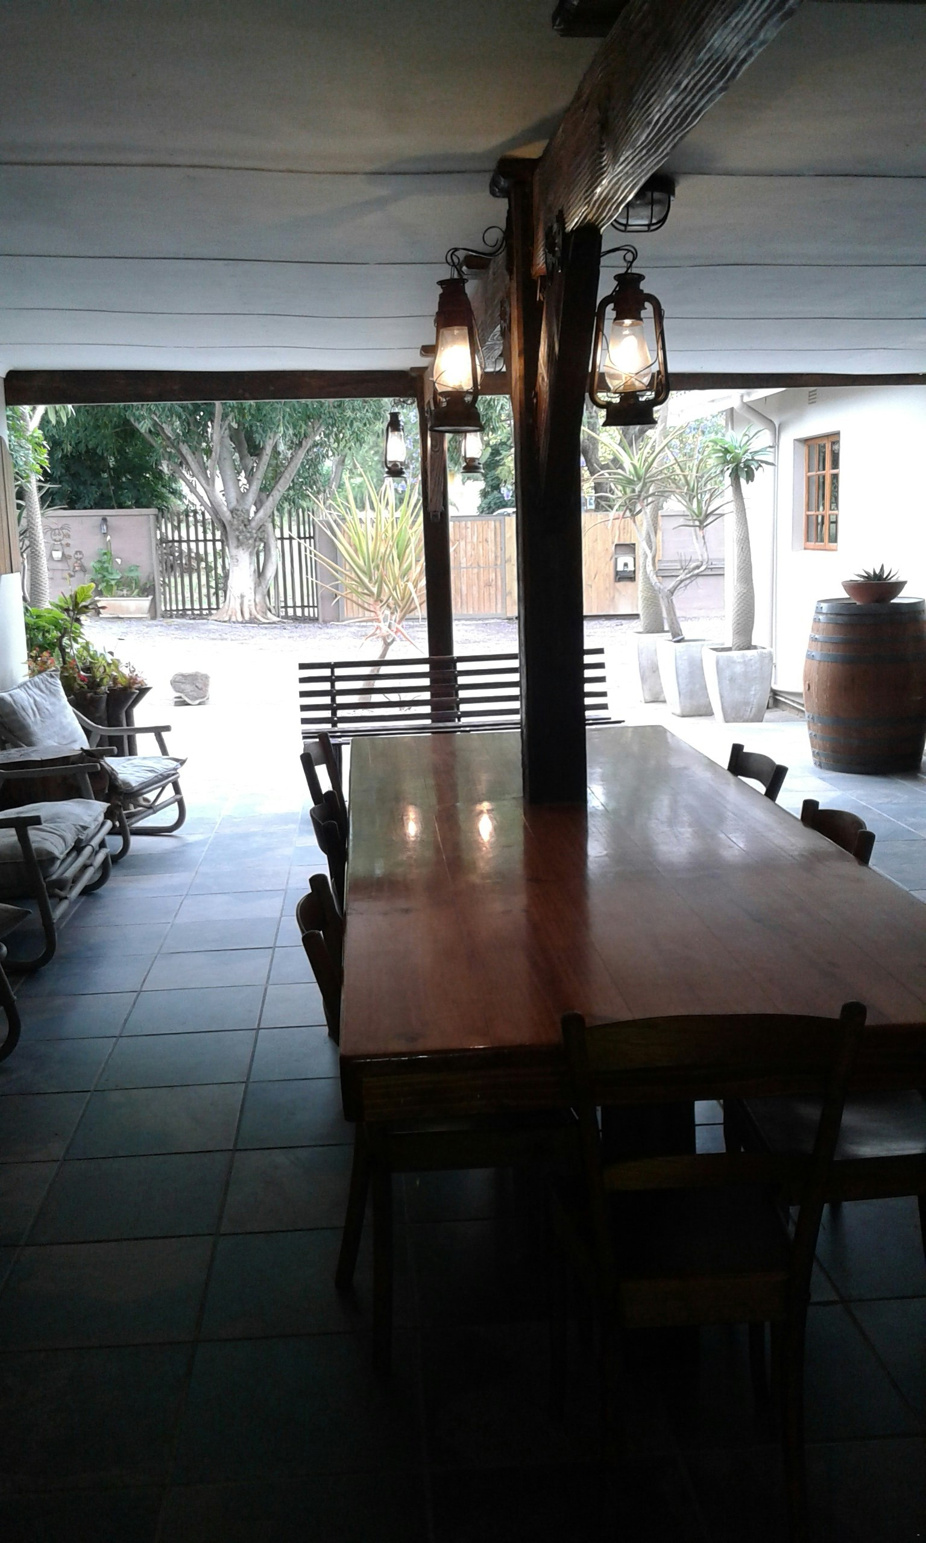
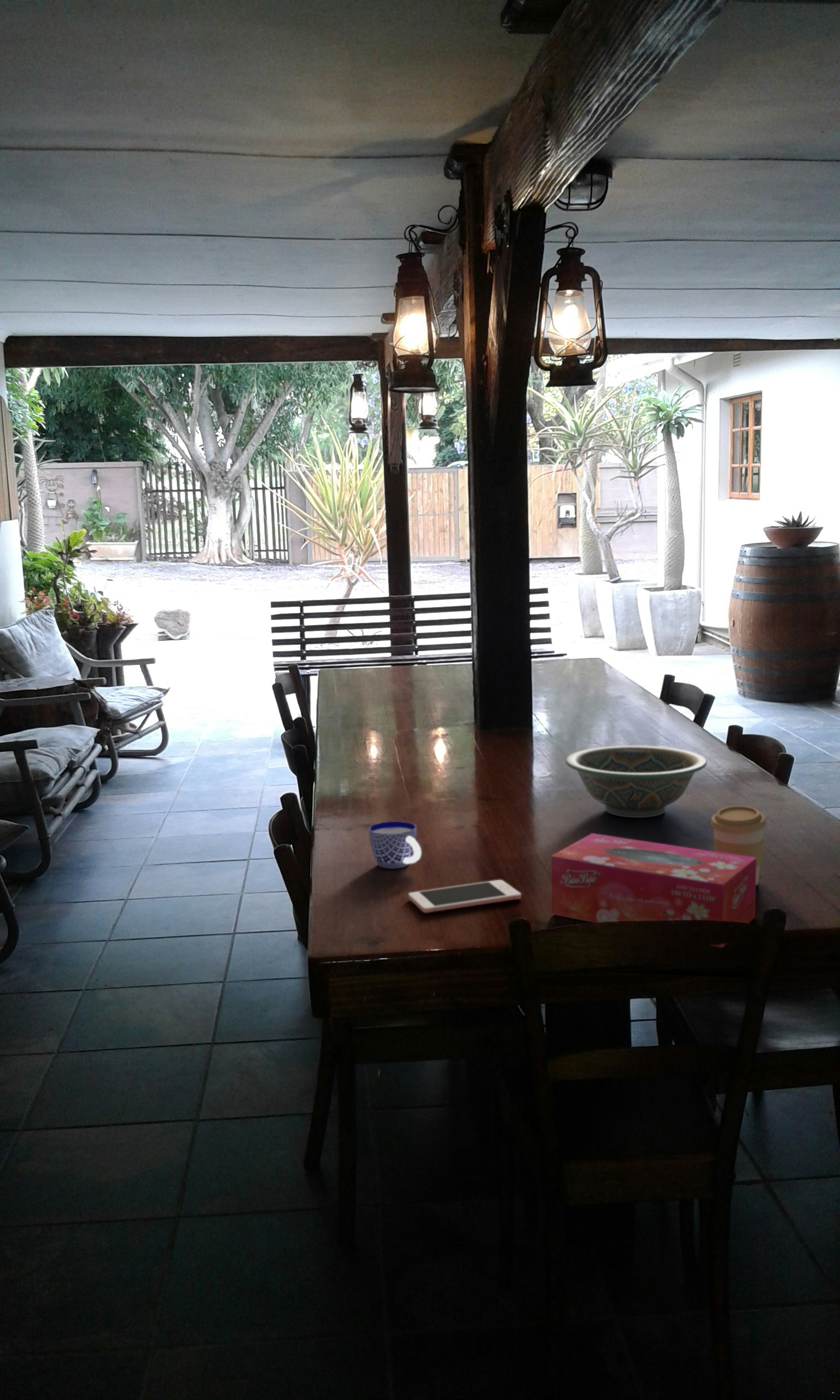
+ tissue box (652, 886)
+ cell phone (464, 896)
+ cup (398, 847)
+ coffee cup (738, 846)
+ decorative bowl (635, 785)
